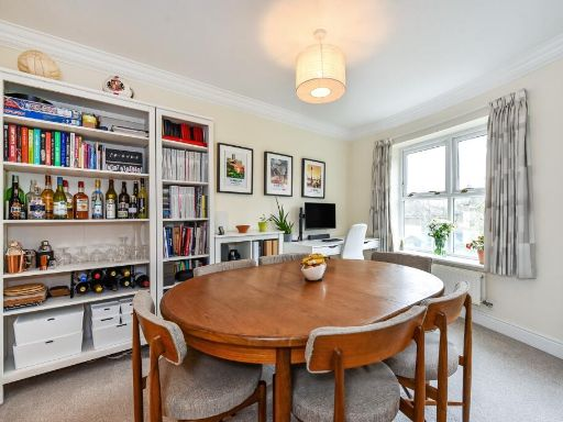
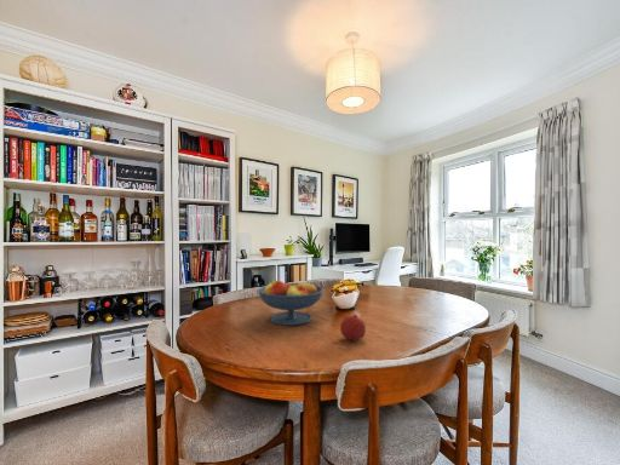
+ fruit bowl (291, 298)
+ fruit (352, 327)
